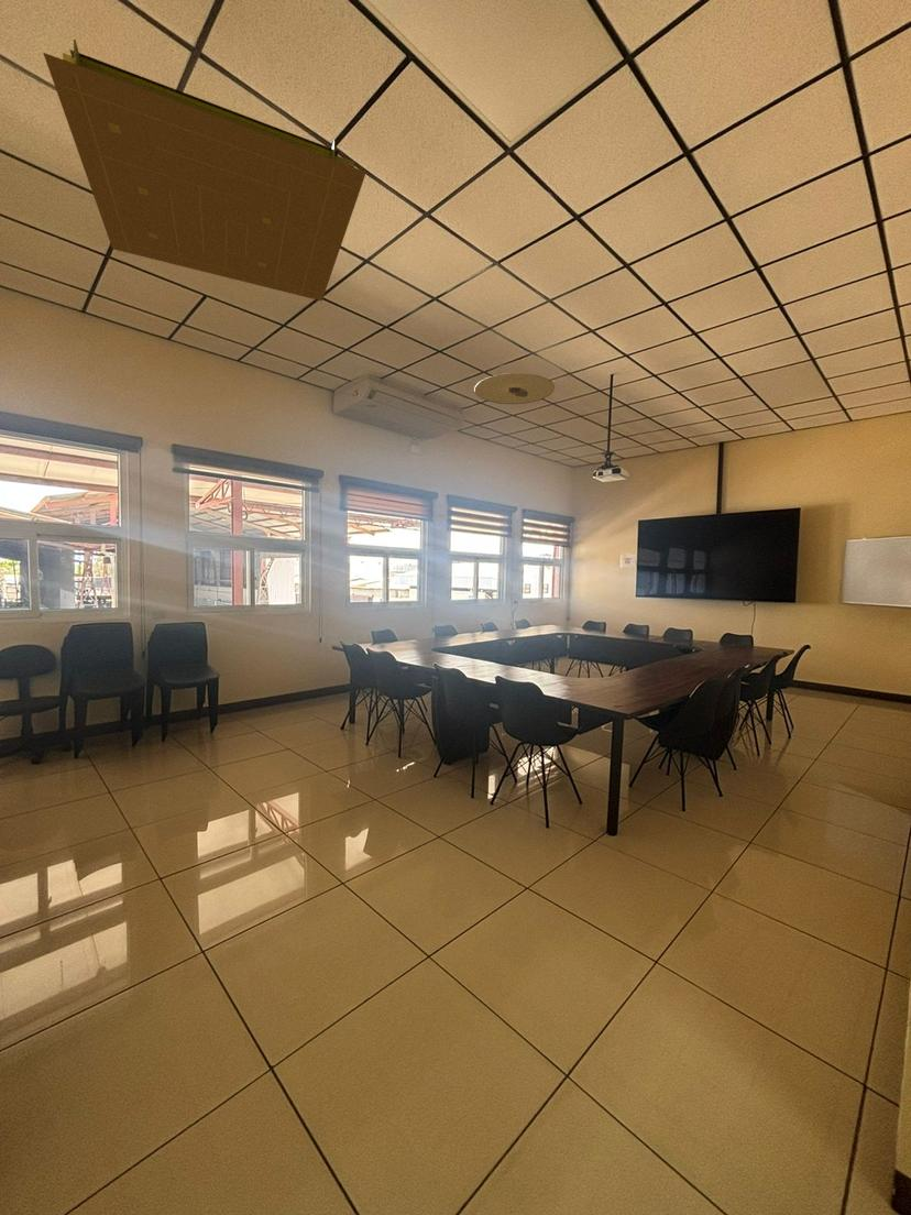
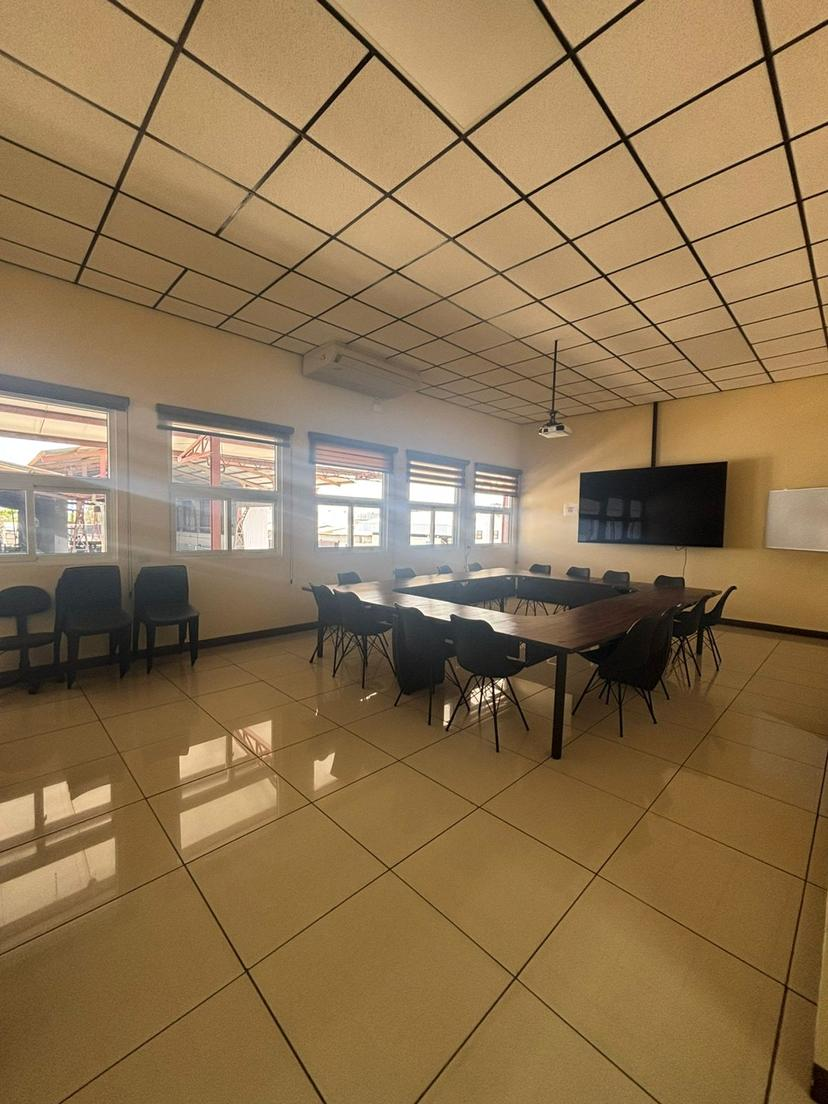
- ceiling light (514, 385)
- light panel (224, 202)
